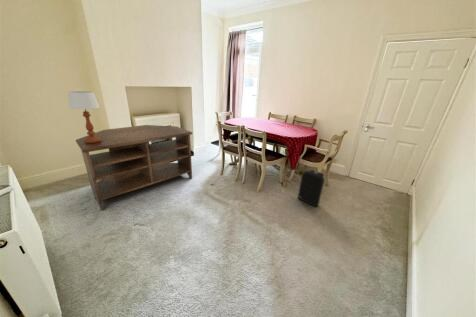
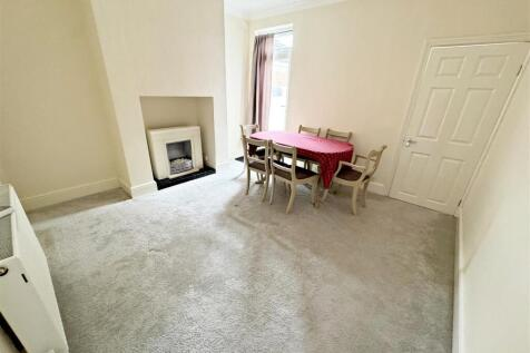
- backpack (312, 185)
- tv stand (139, 158)
- table lamp (87, 117)
